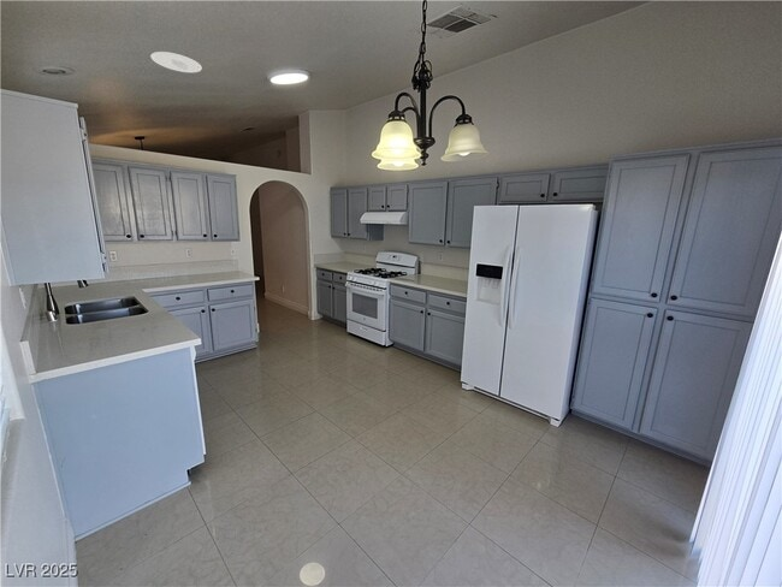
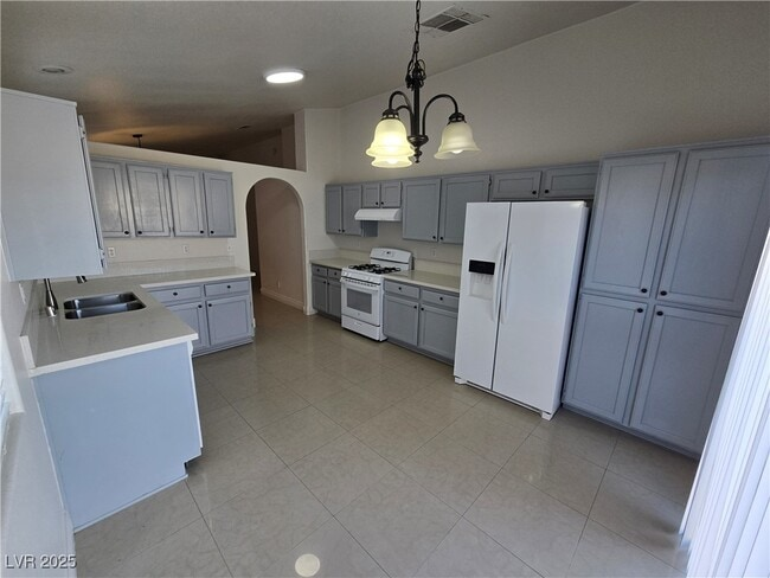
- recessed light (177, 60)
